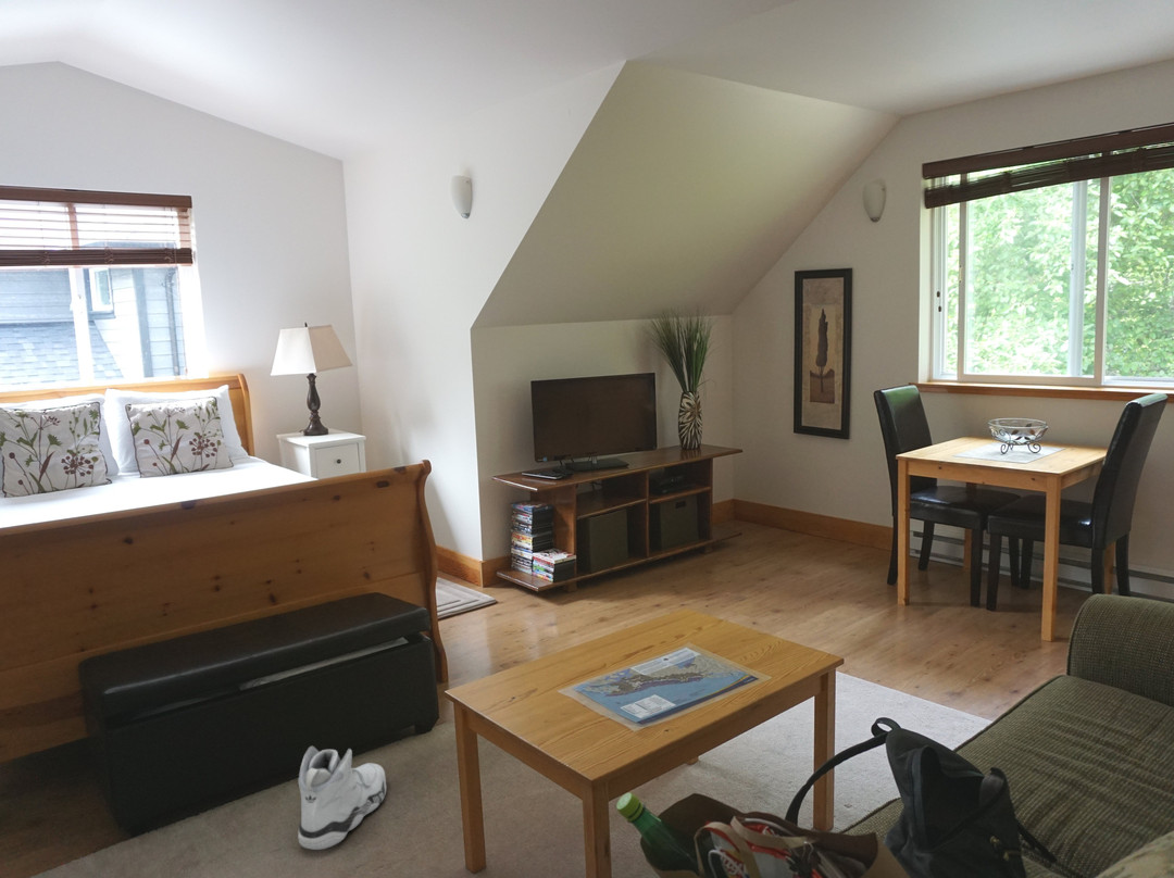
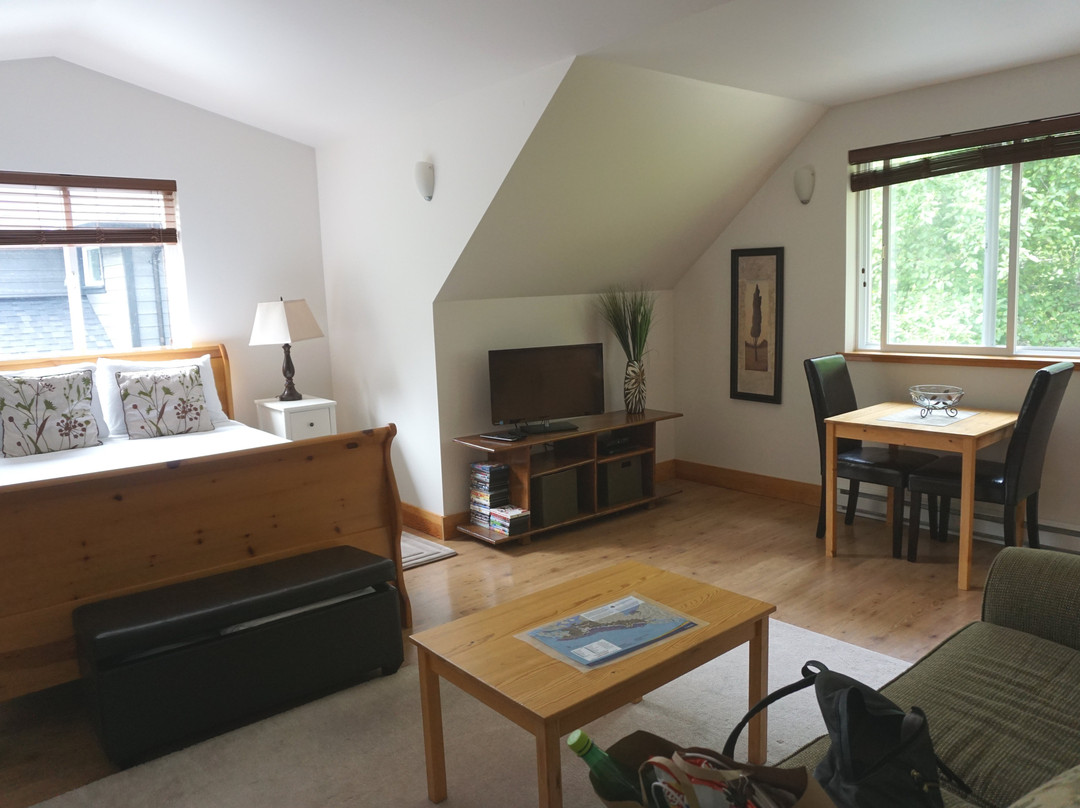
- sneaker (342, 778)
